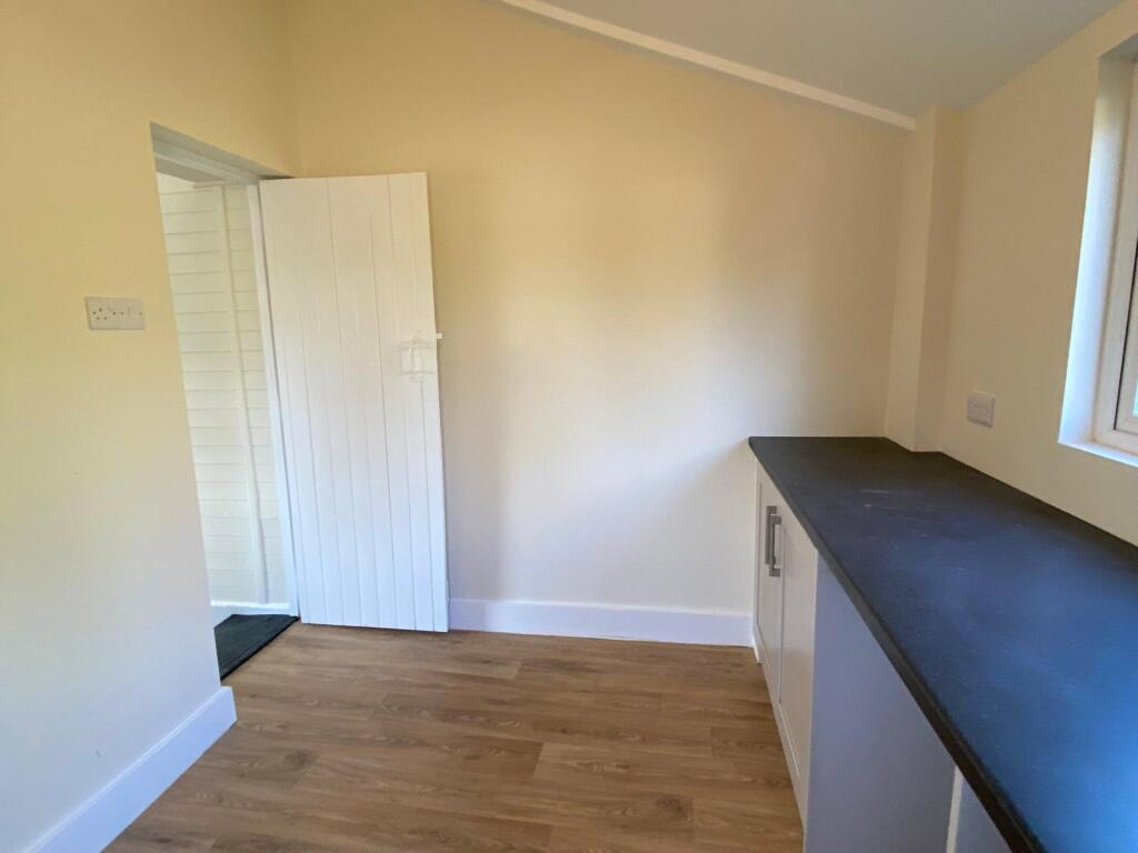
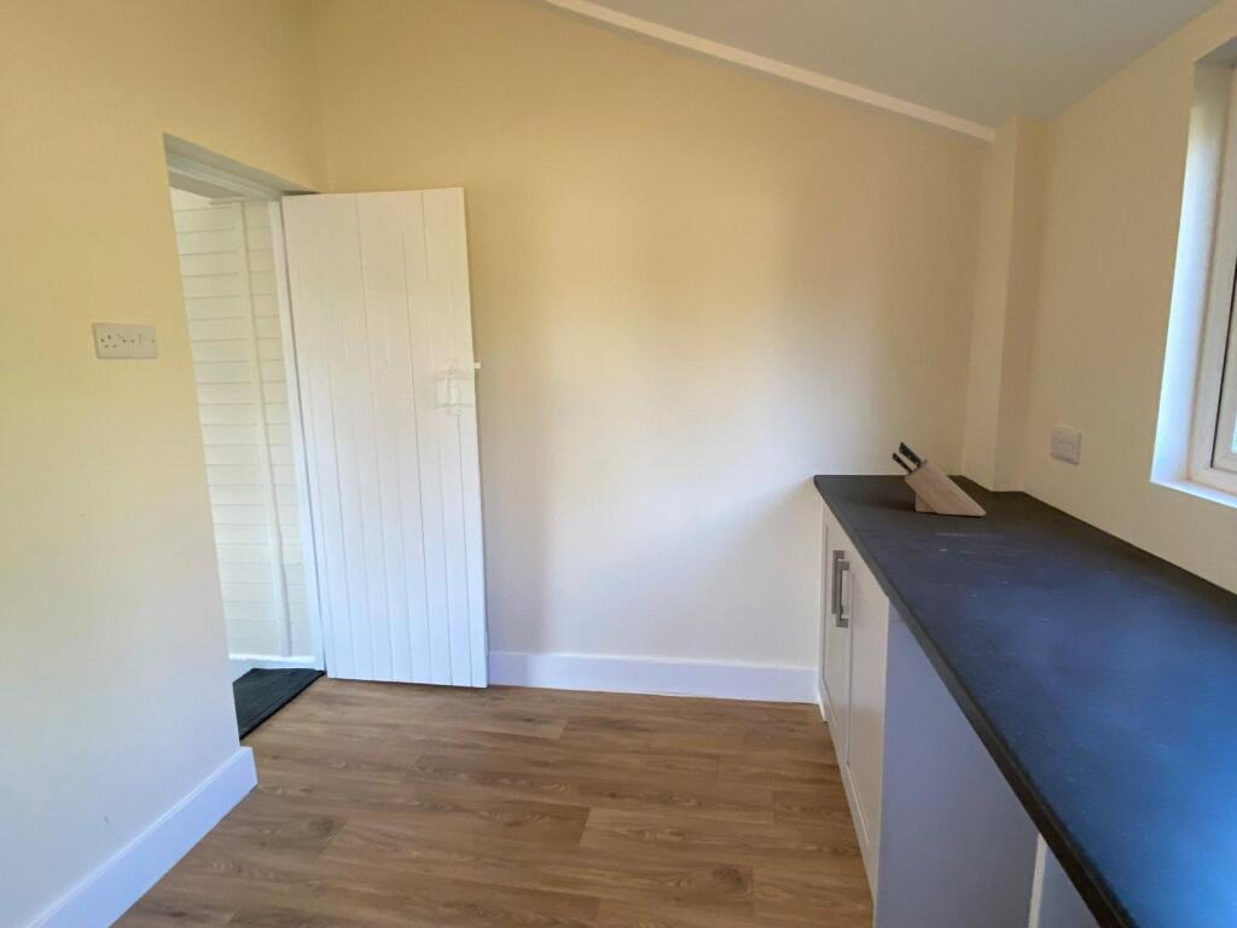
+ knife block (936, 476)
